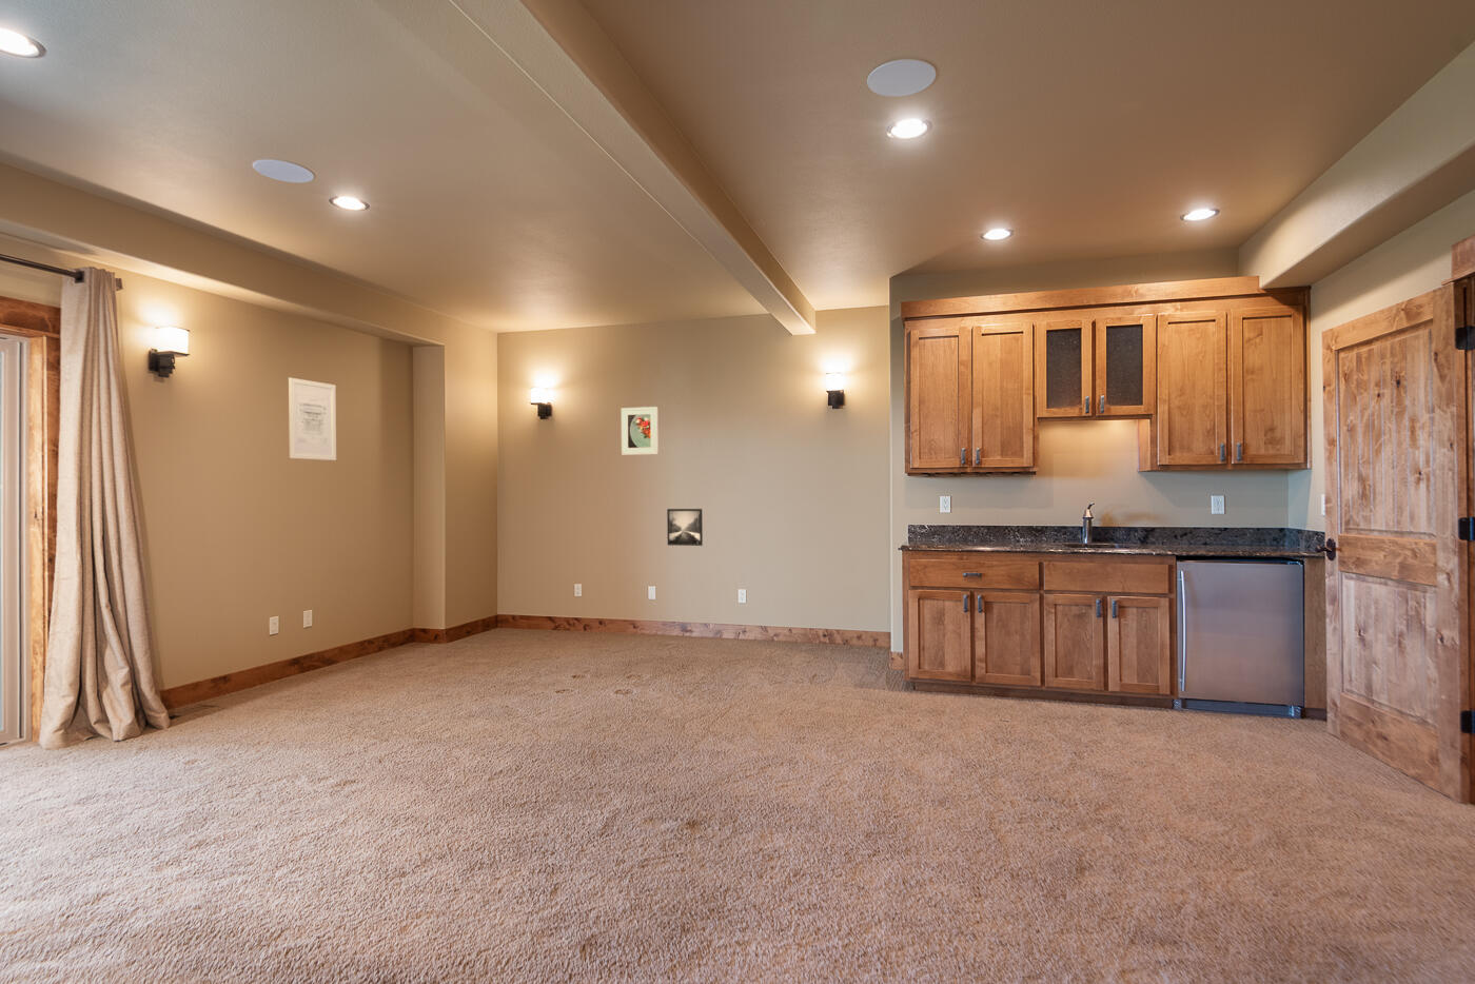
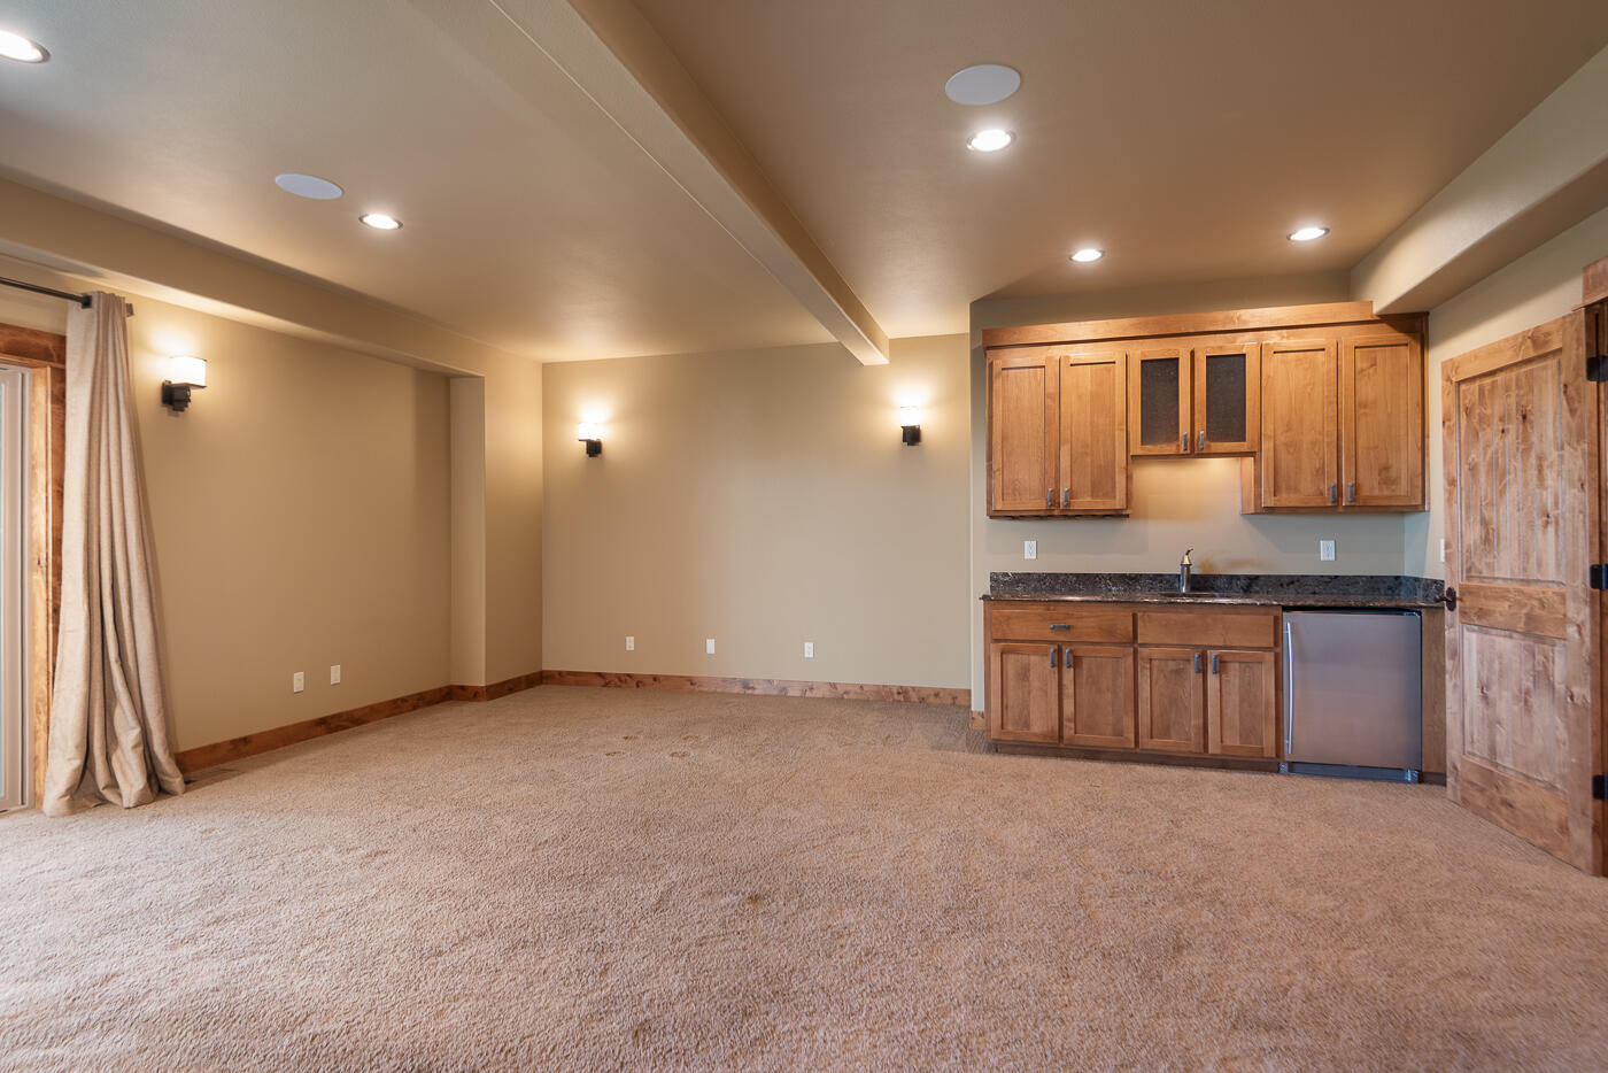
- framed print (639, 431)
- wall art (313, 421)
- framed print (684, 527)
